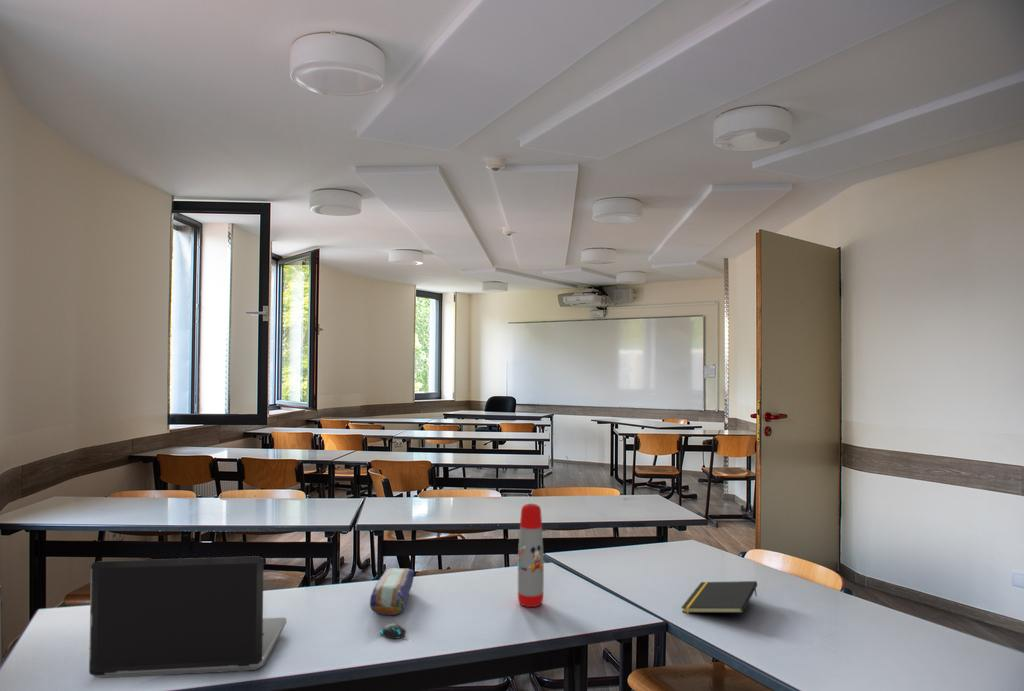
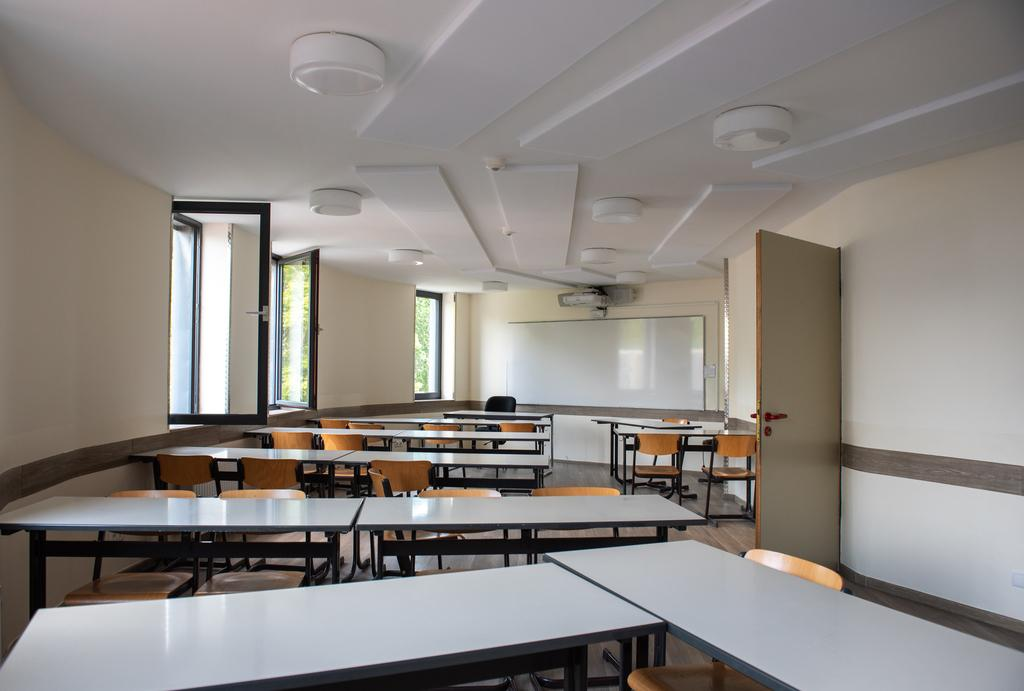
- notepad (720, 596)
- mouse (401, 636)
- pencil case (392, 589)
- water bottle (530, 553)
- laptop computer (198, 596)
